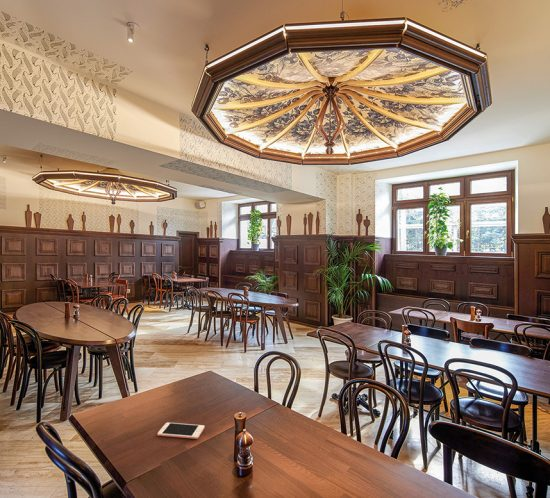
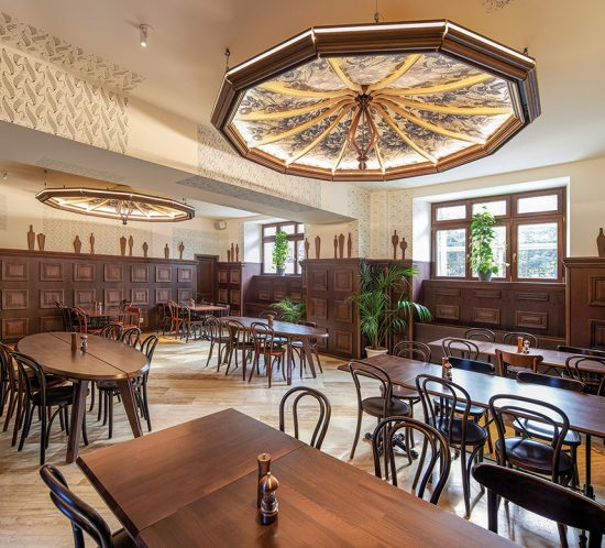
- cell phone (181, 430)
